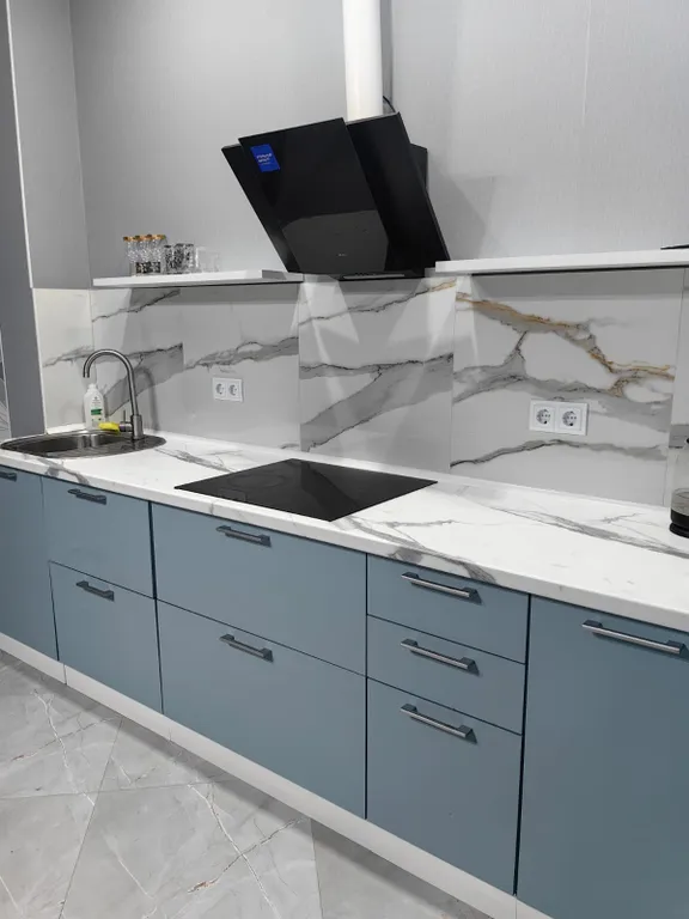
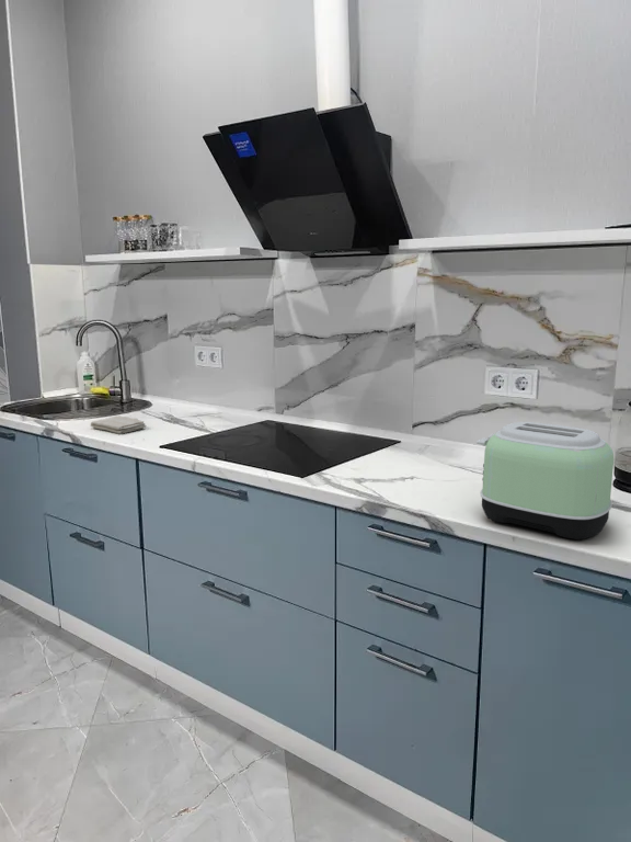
+ washcloth (118, 423)
+ toaster (540, 475)
